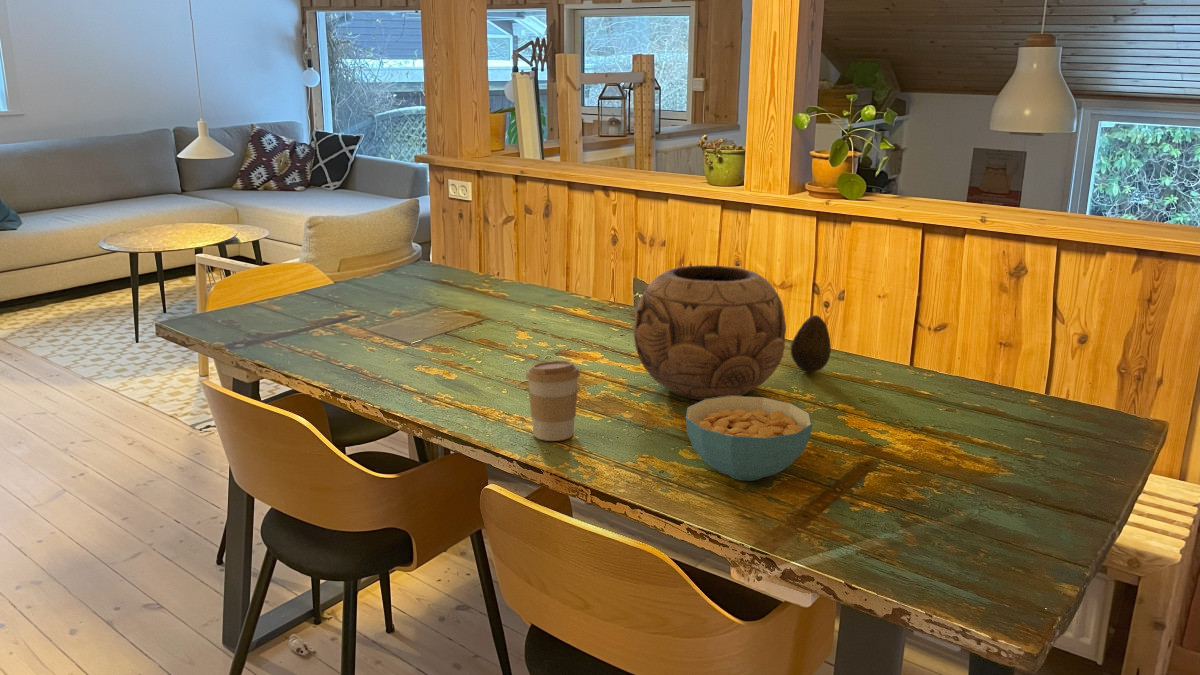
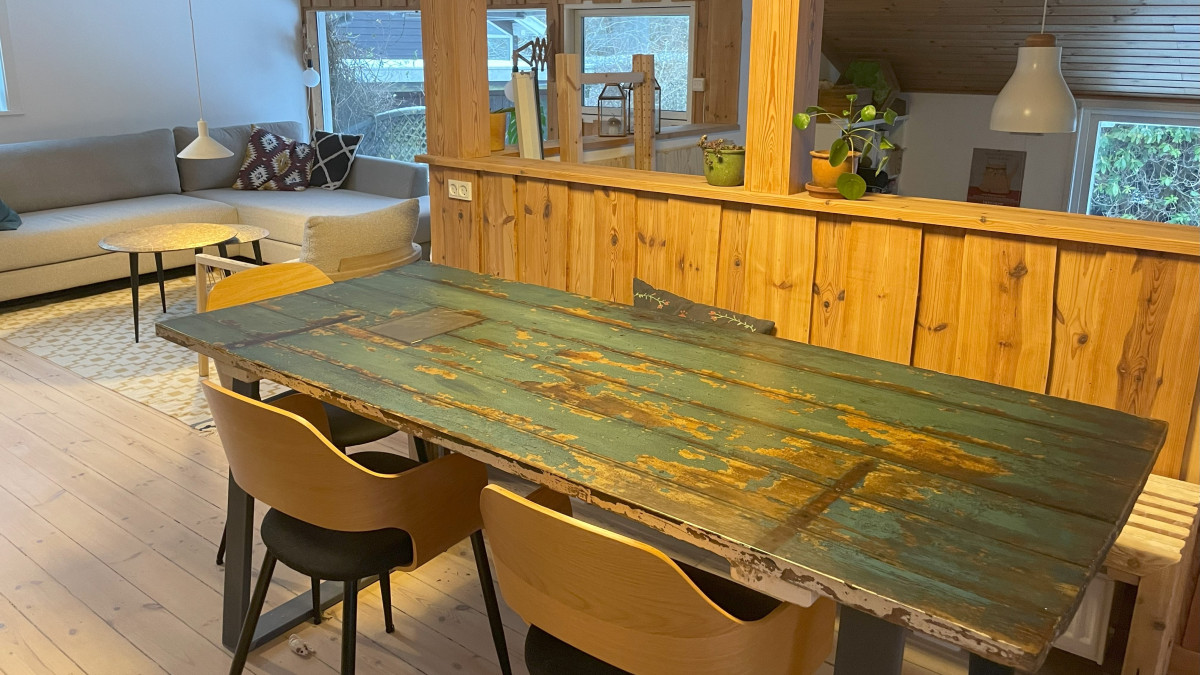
- decorative bowl (709, 331)
- cereal bowl (746, 444)
- coffee cup (553, 398)
- fruit (811, 343)
